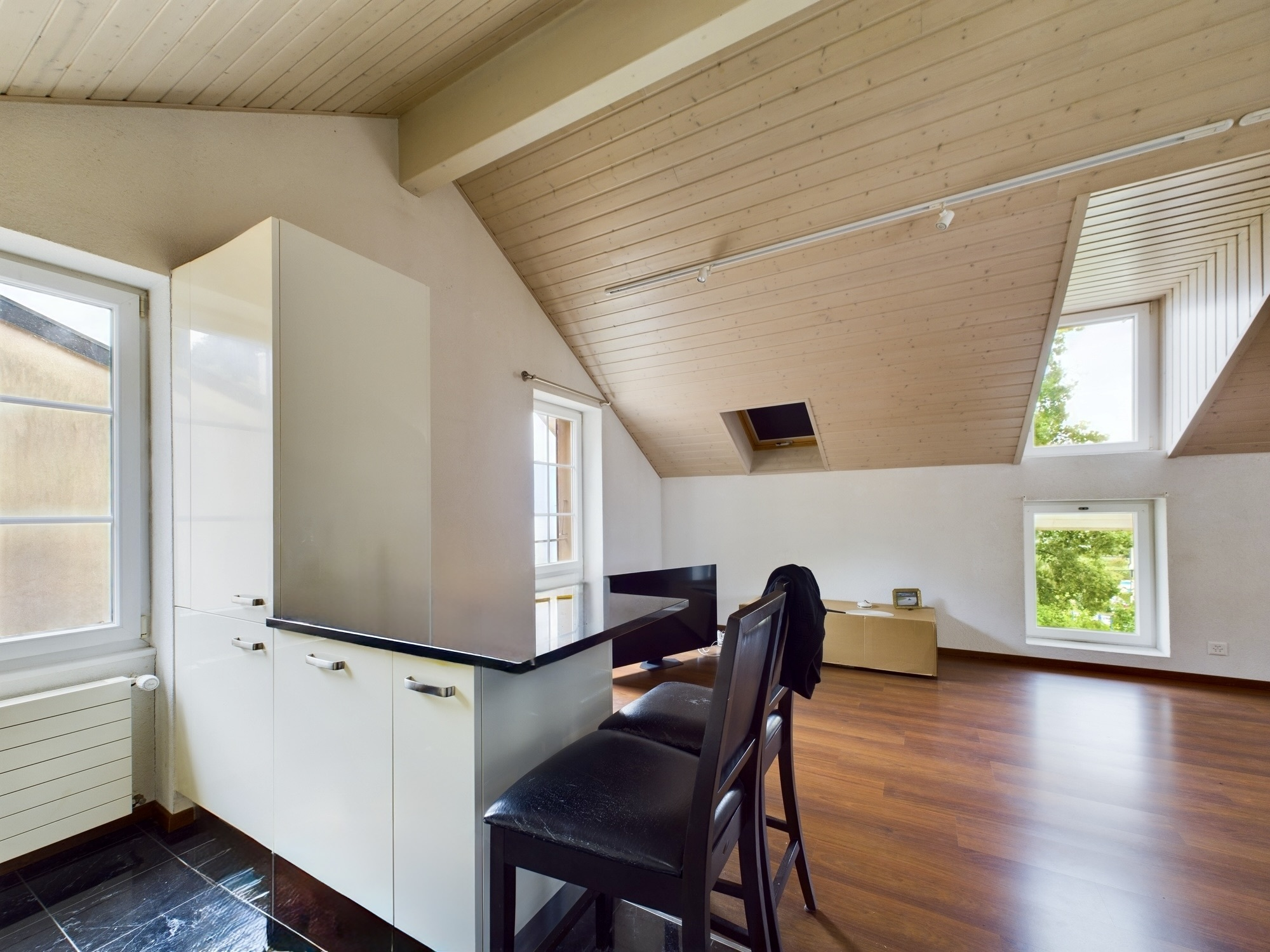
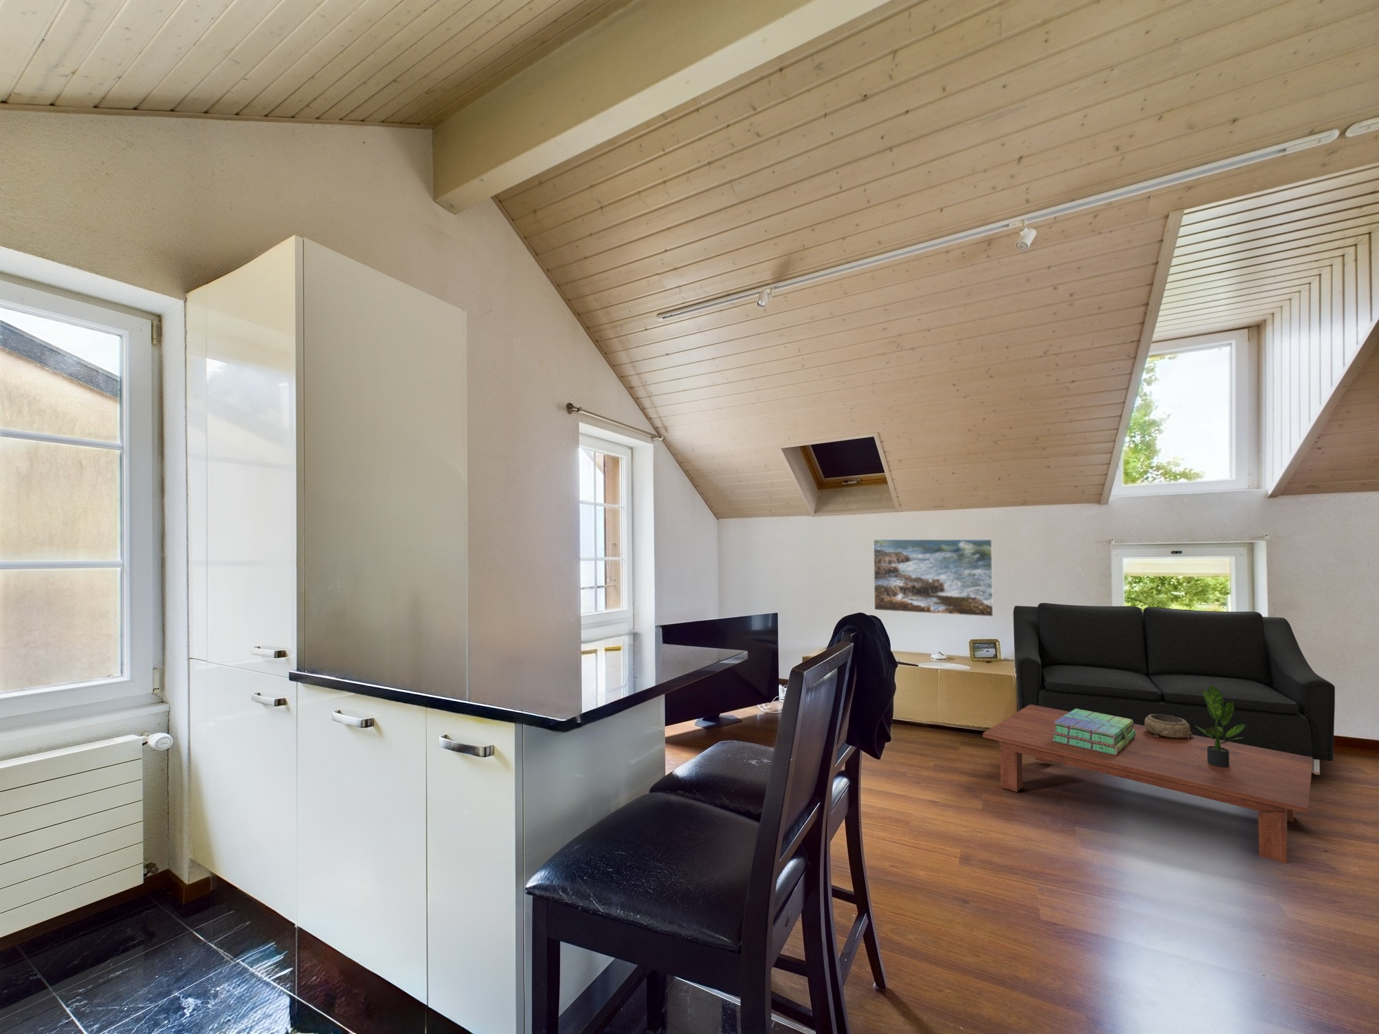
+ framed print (931, 576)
+ coffee table (1138, 772)
+ potted plant (1217, 727)
+ loveseat (1150, 677)
+ stack of books (1093, 729)
+ decorative bowl (1166, 726)
